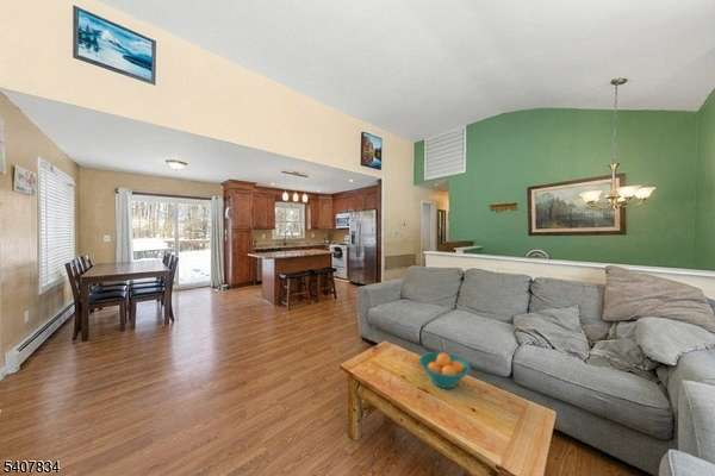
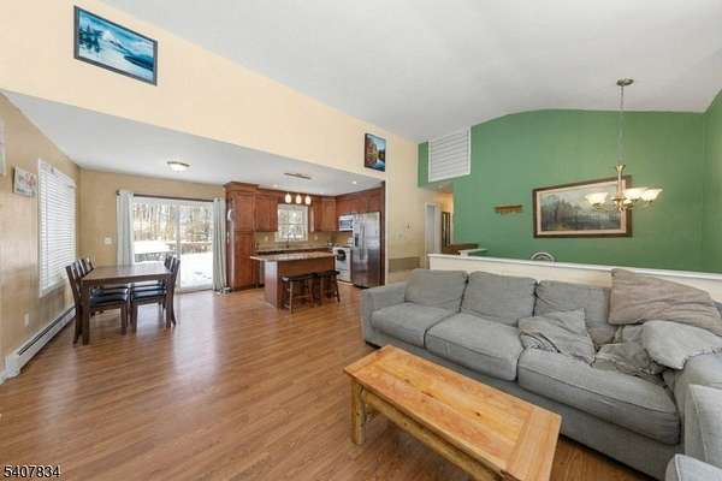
- fruit bowl (443, 368)
